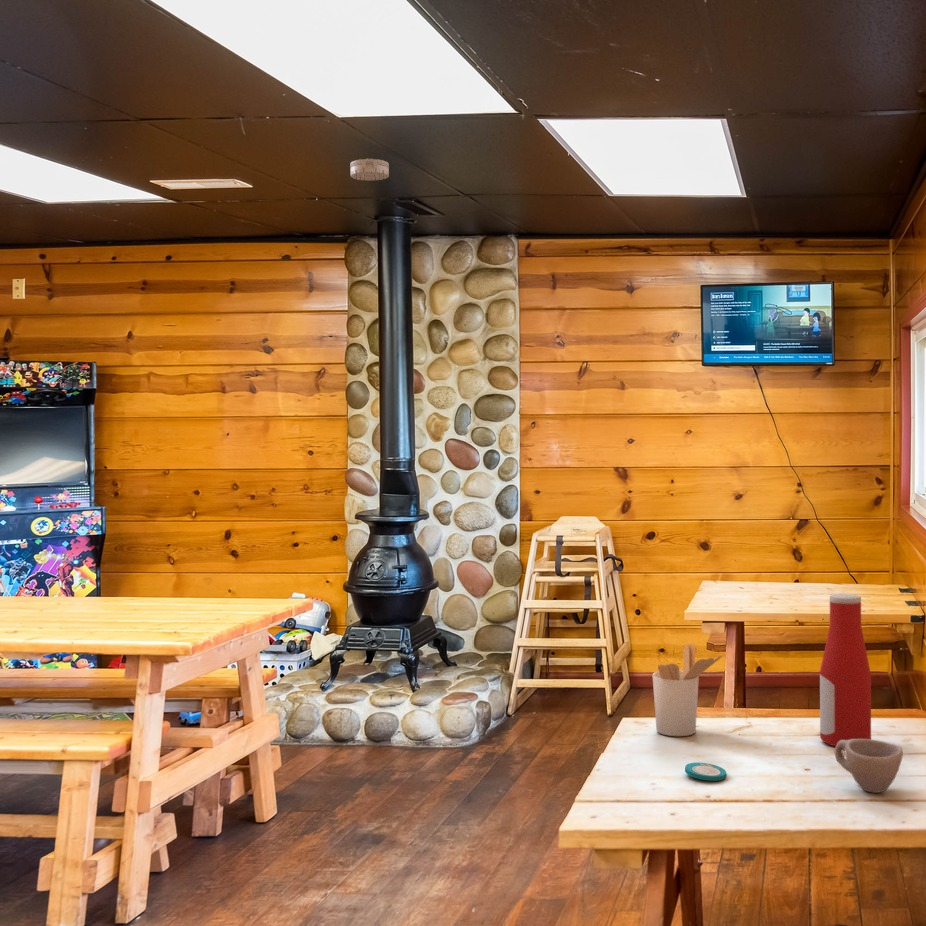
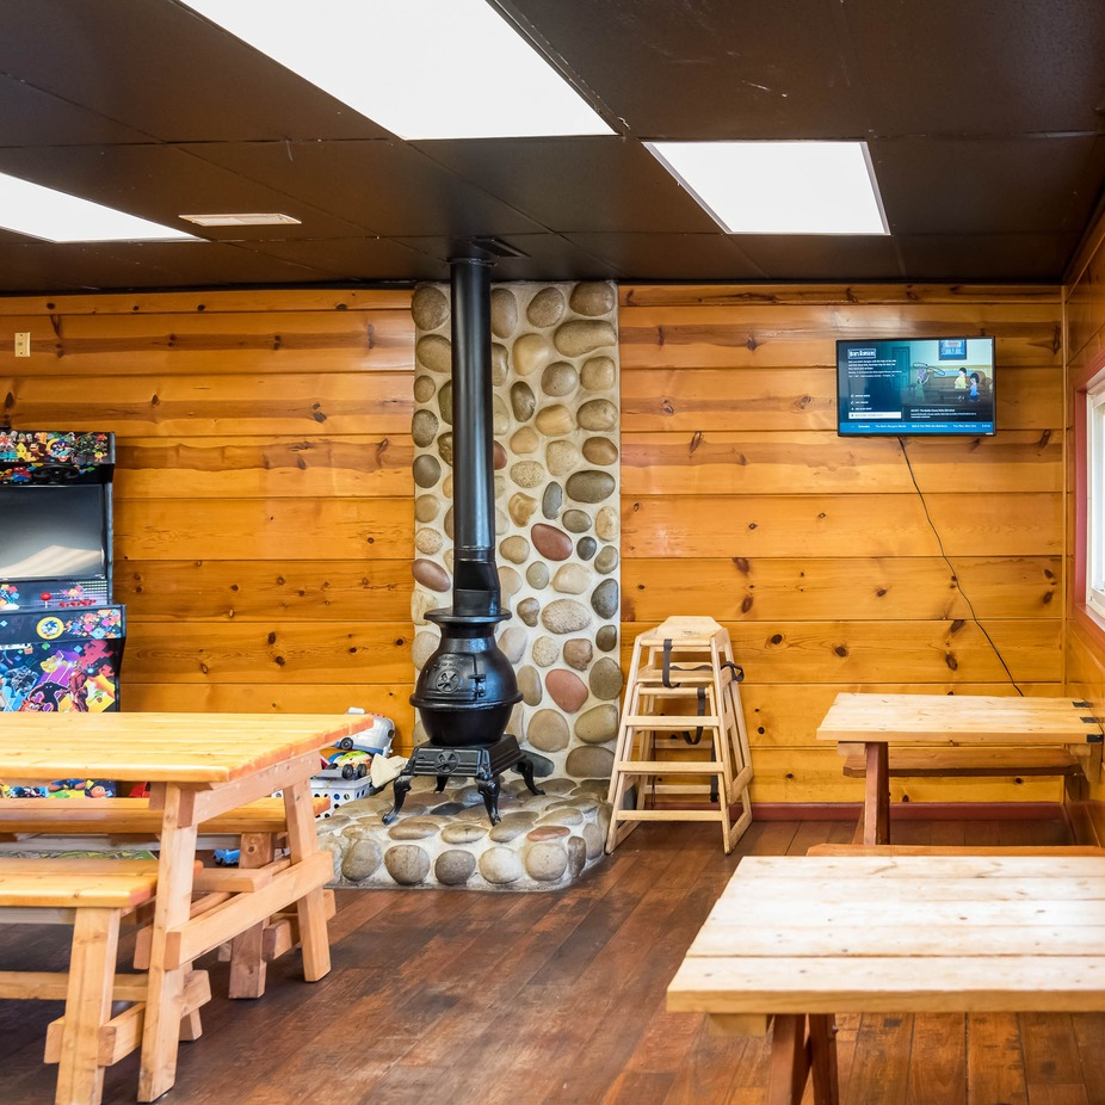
- smoke detector (369, 169)
- plate (705, 768)
- bottle (845, 668)
- cup (865, 765)
- utensil holder (686, 691)
